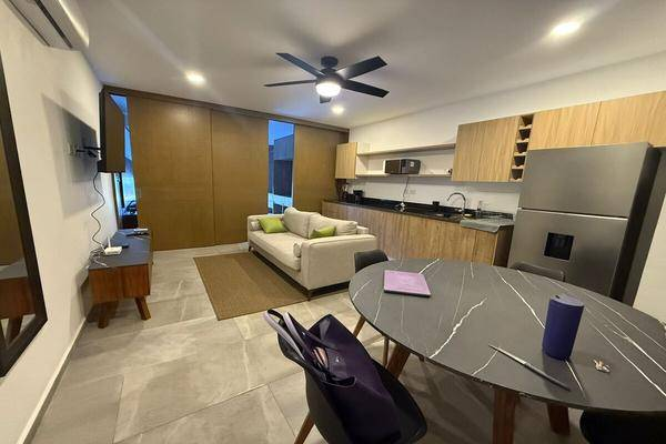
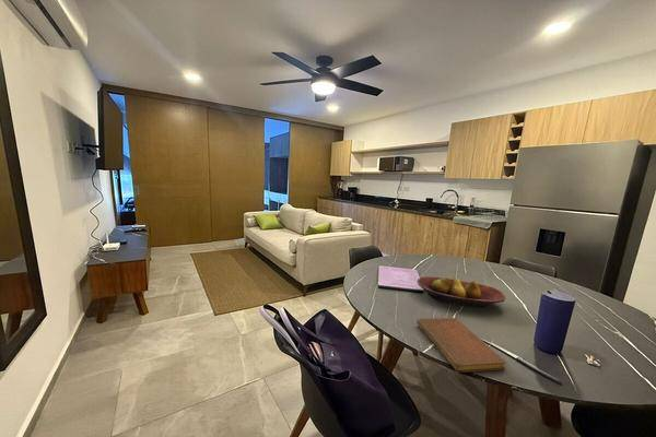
+ fruit bowl (458, 288)
+ notebook (456, 341)
